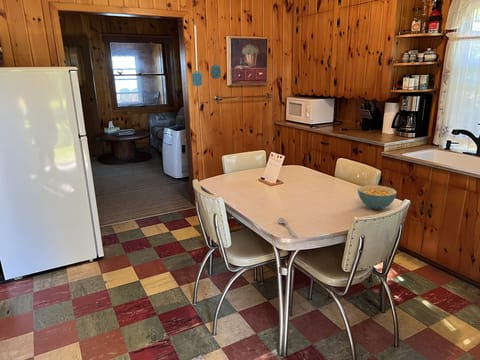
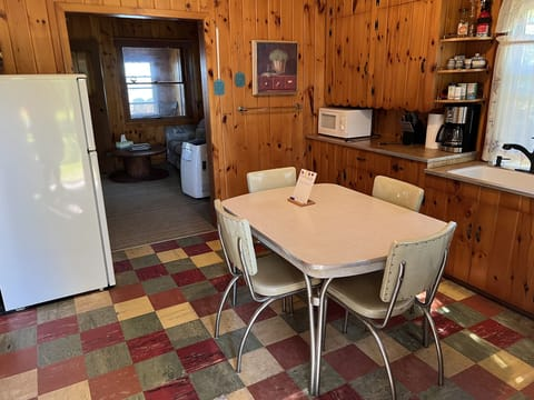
- spoon (287, 226)
- cereal bowl (376, 198)
